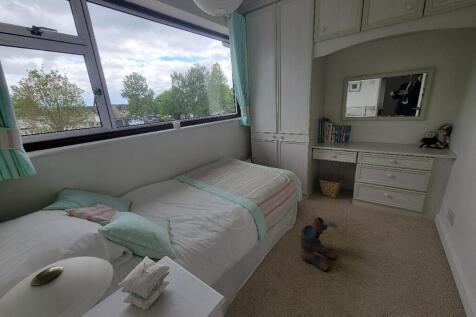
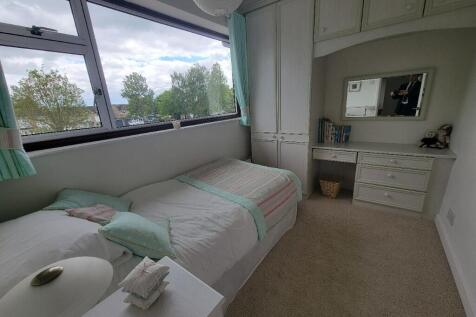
- boots (318, 238)
